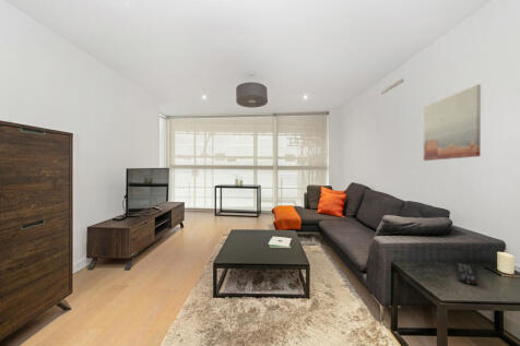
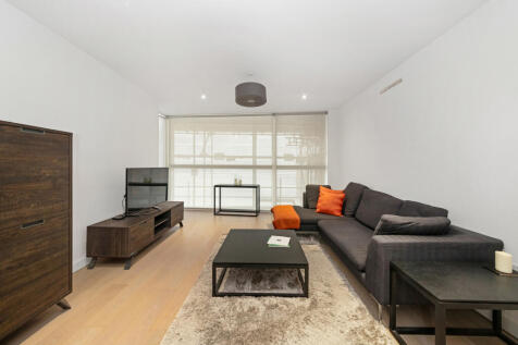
- wall art (448, 128)
- remote control (465, 272)
